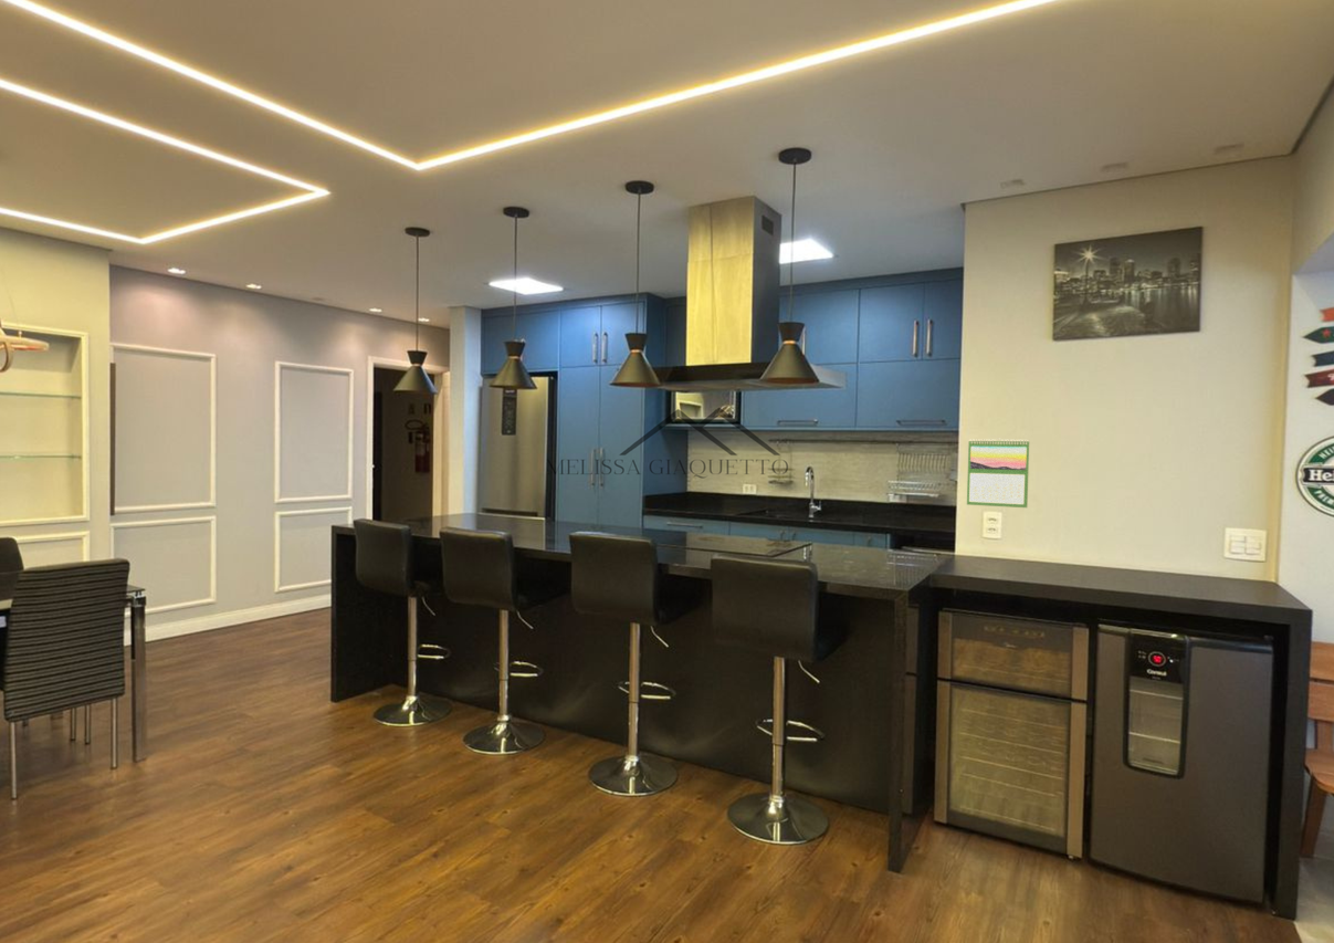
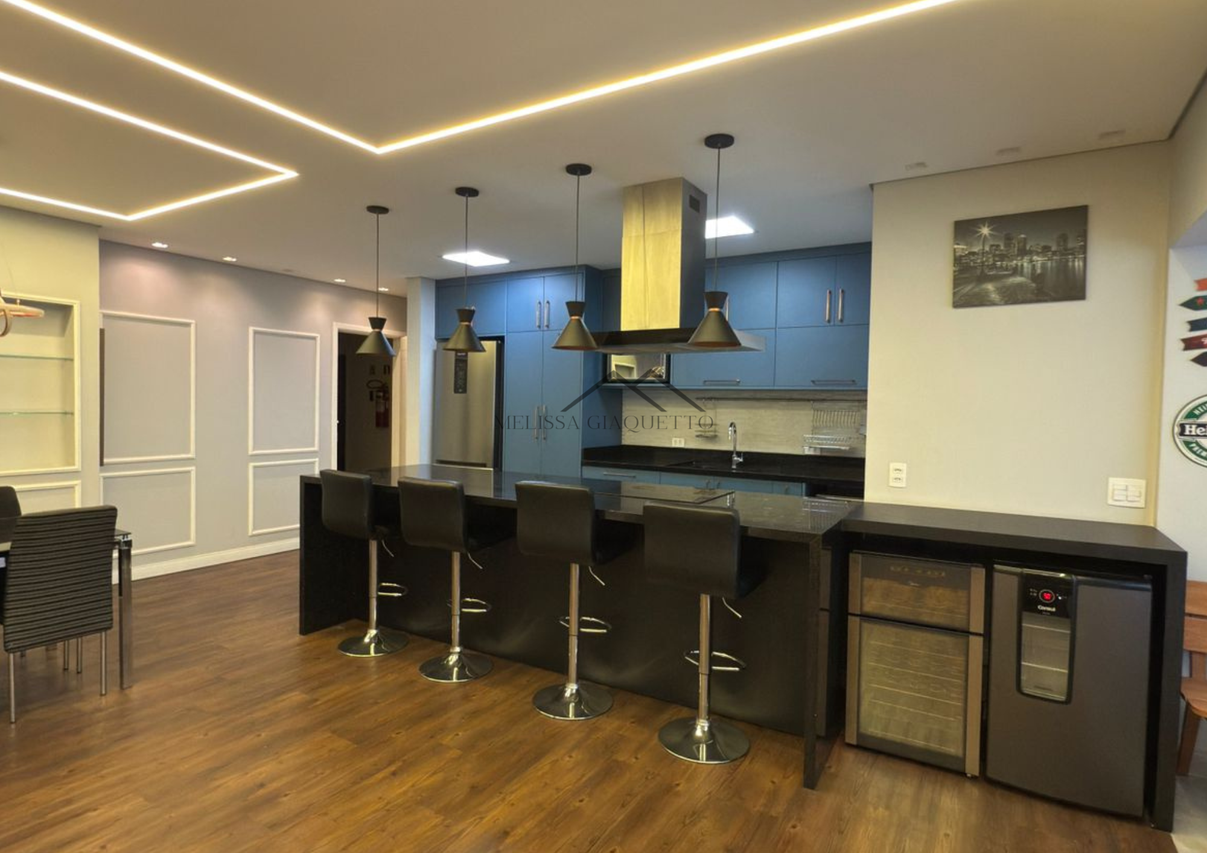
- calendar (997, 472)
